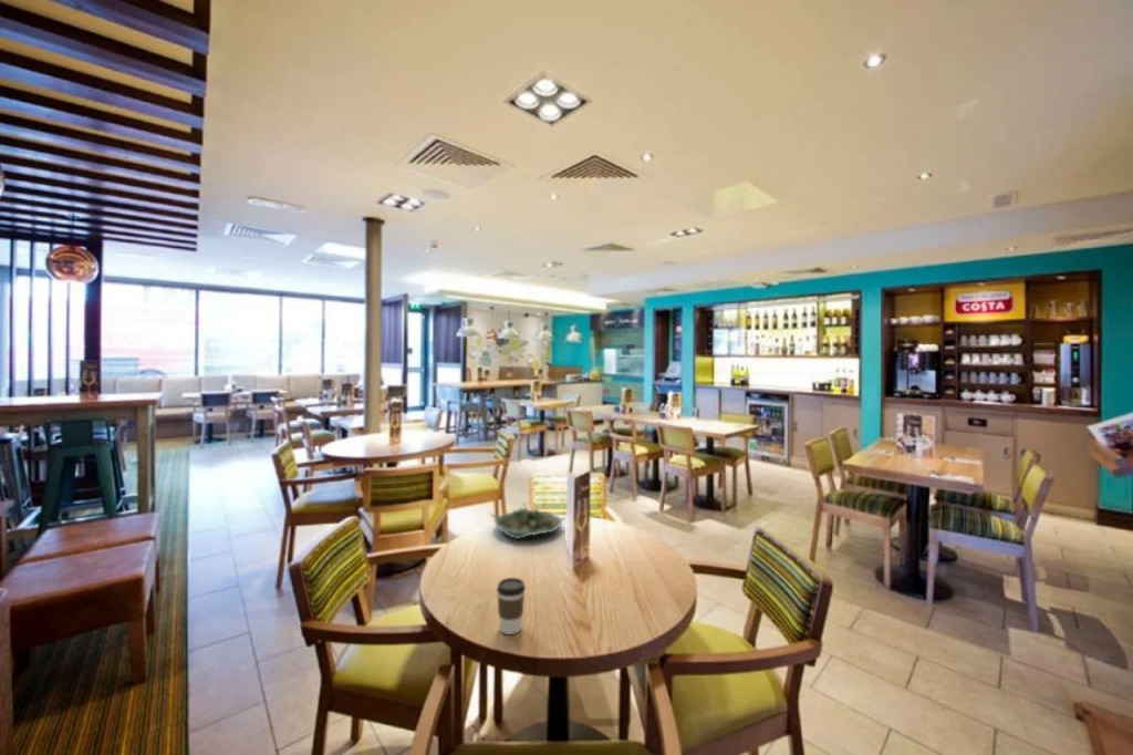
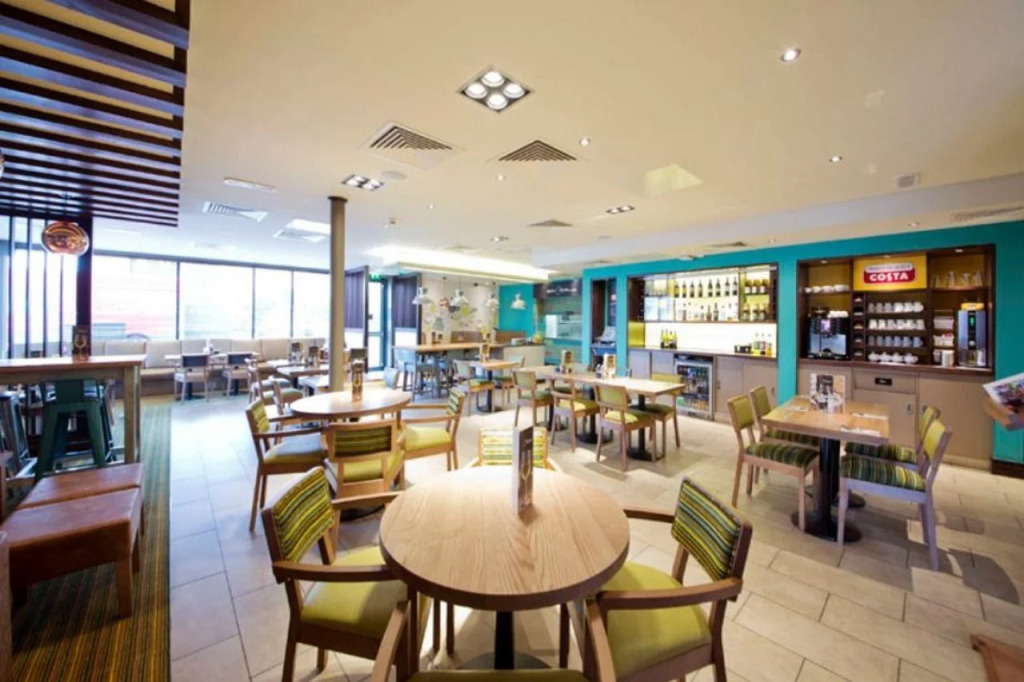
- succulent planter (528, 515)
- coffee cup (510, 606)
